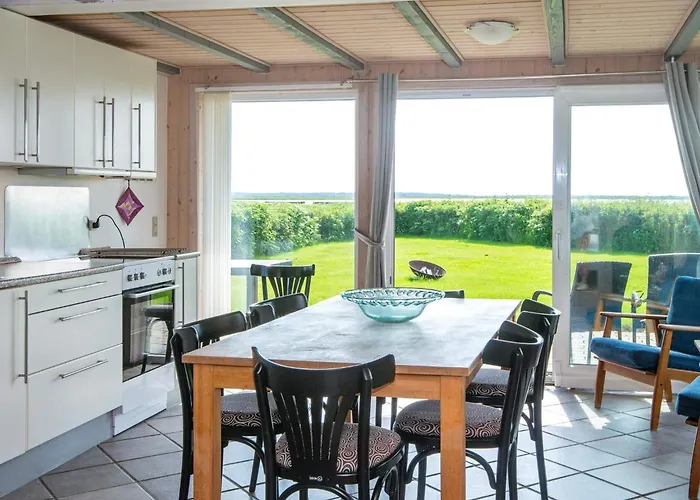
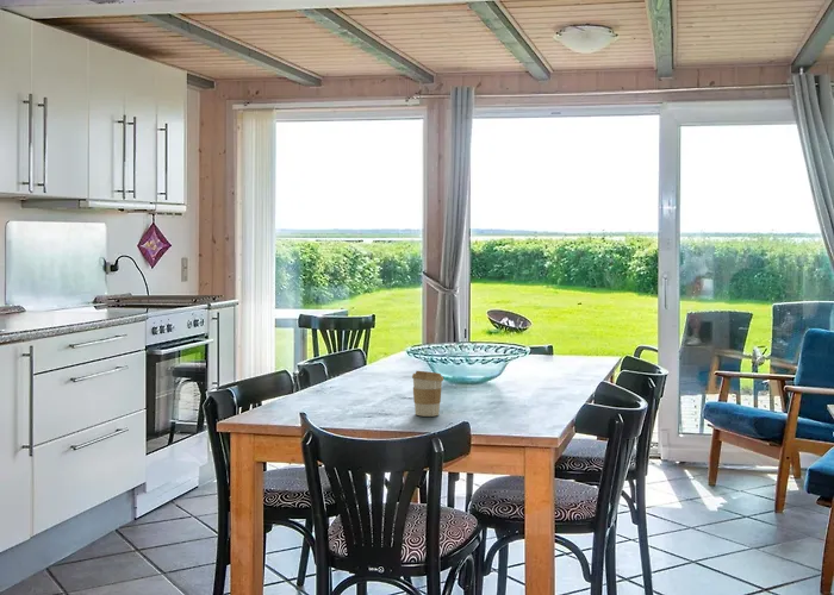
+ coffee cup (427, 392)
